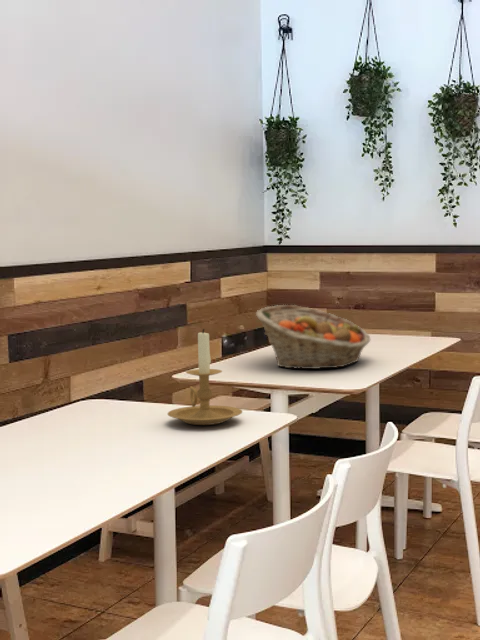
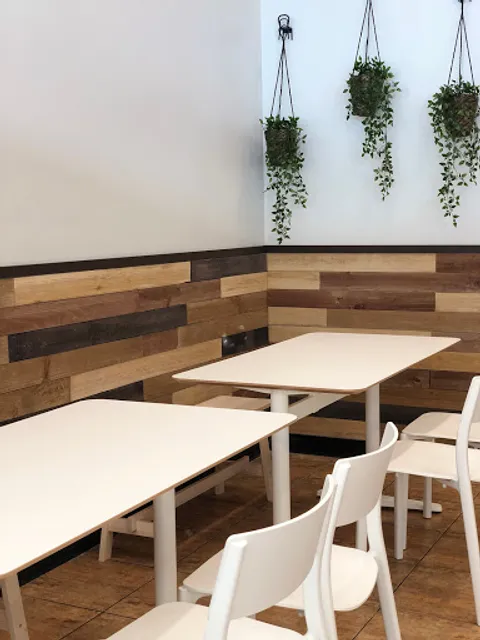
- fruit basket (313, 335)
- candle holder (204, 375)
